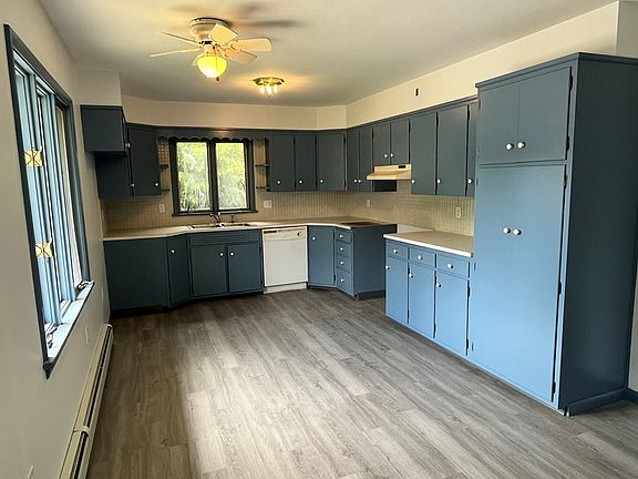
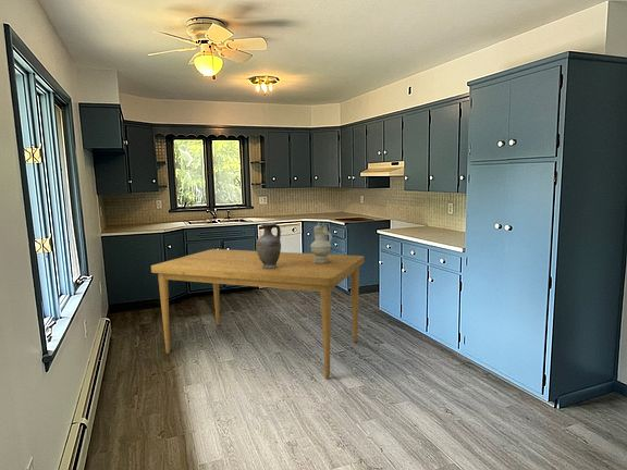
+ vase (268, 245)
+ pitcher (320, 240)
+ dining table (262, 286)
